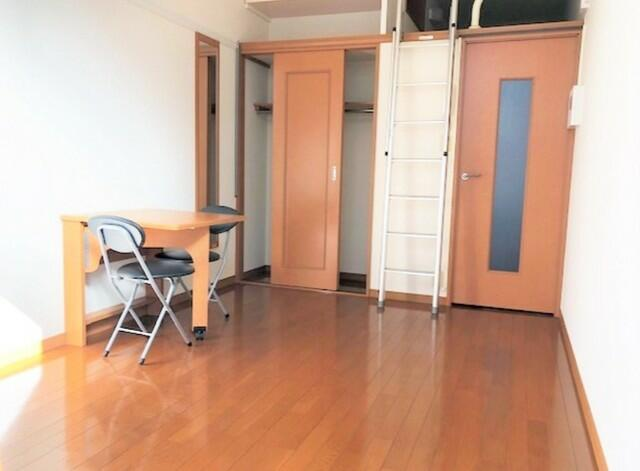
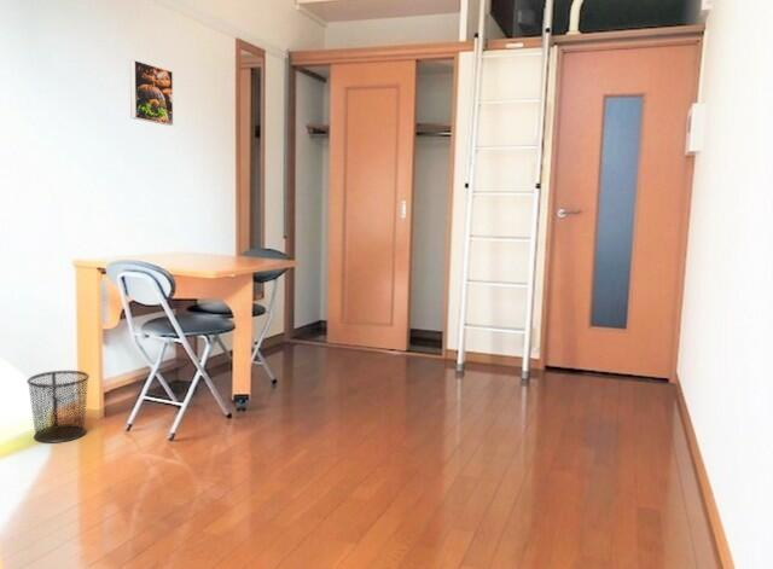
+ waste bin (59, 406)
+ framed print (152, 93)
